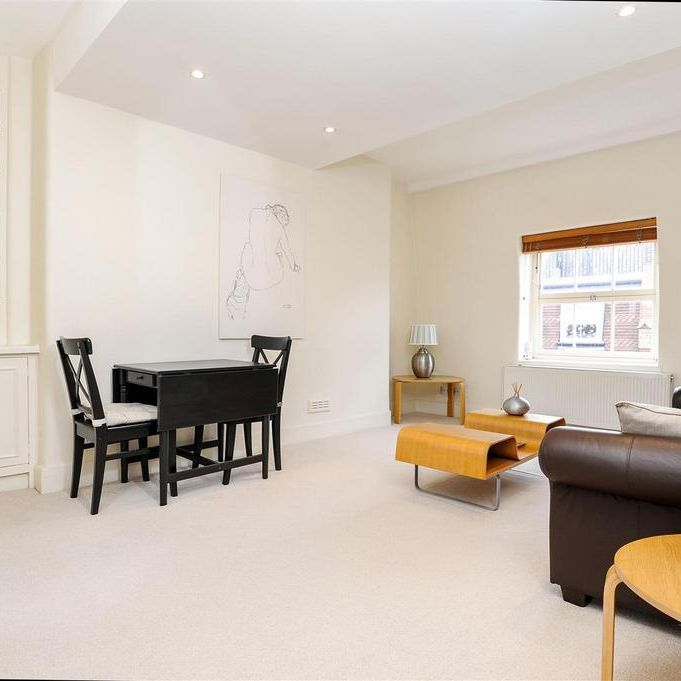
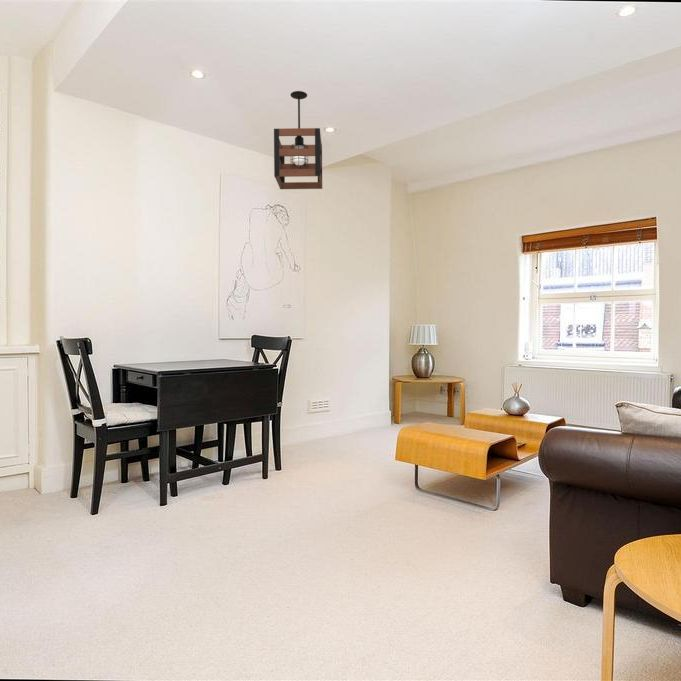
+ pendant light (299, 138)
